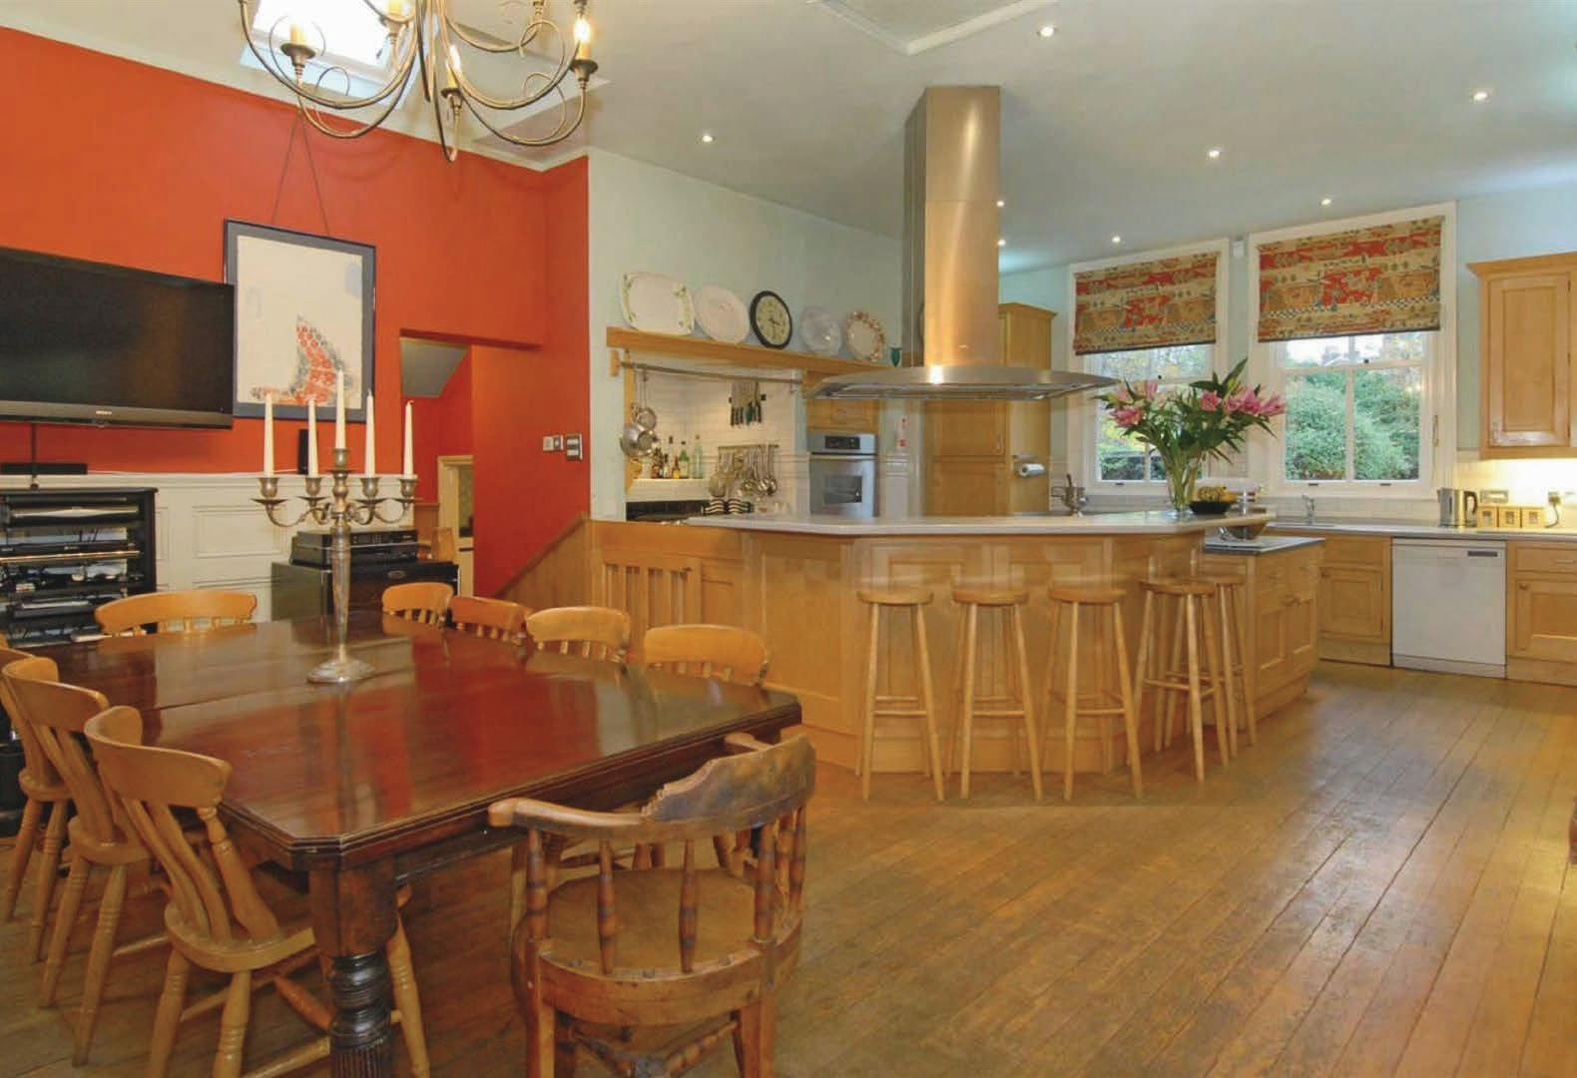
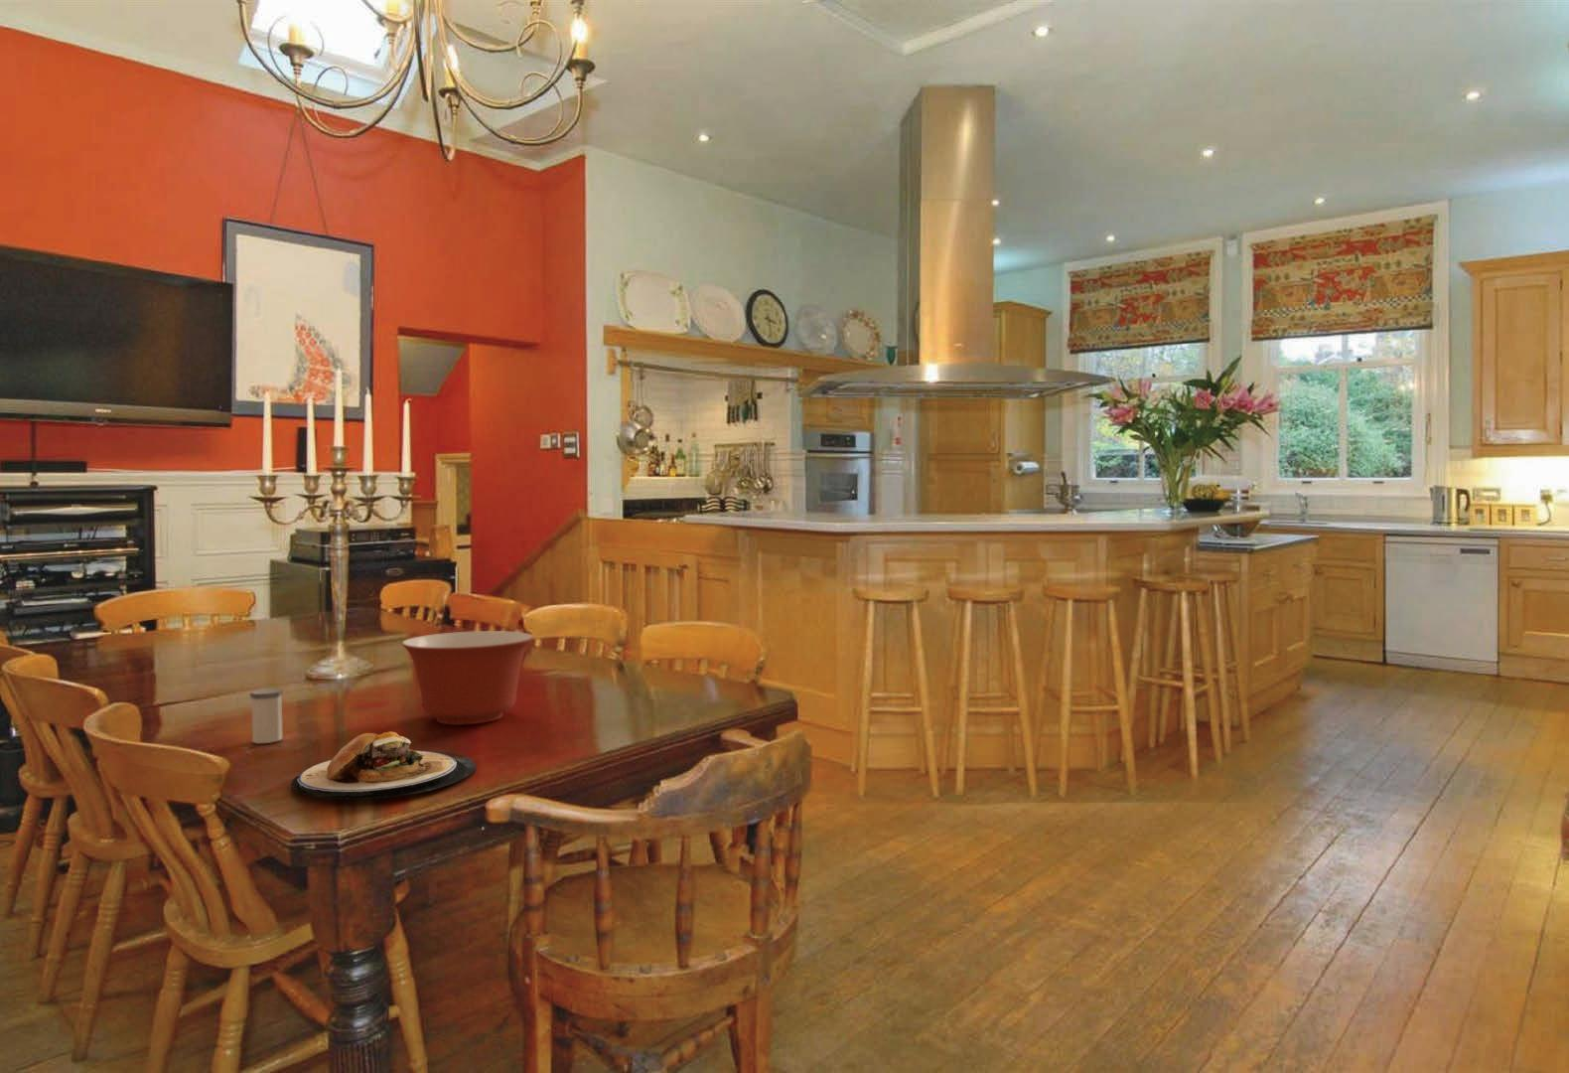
+ salt shaker (266, 715)
+ plate (386, 750)
+ mixing bowl (469, 677)
